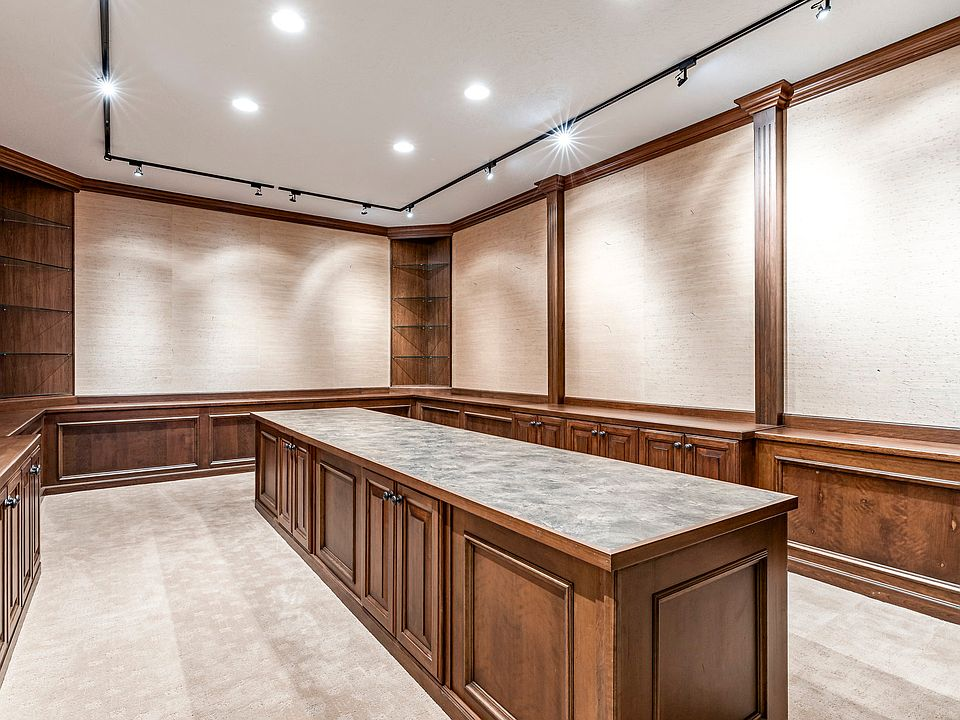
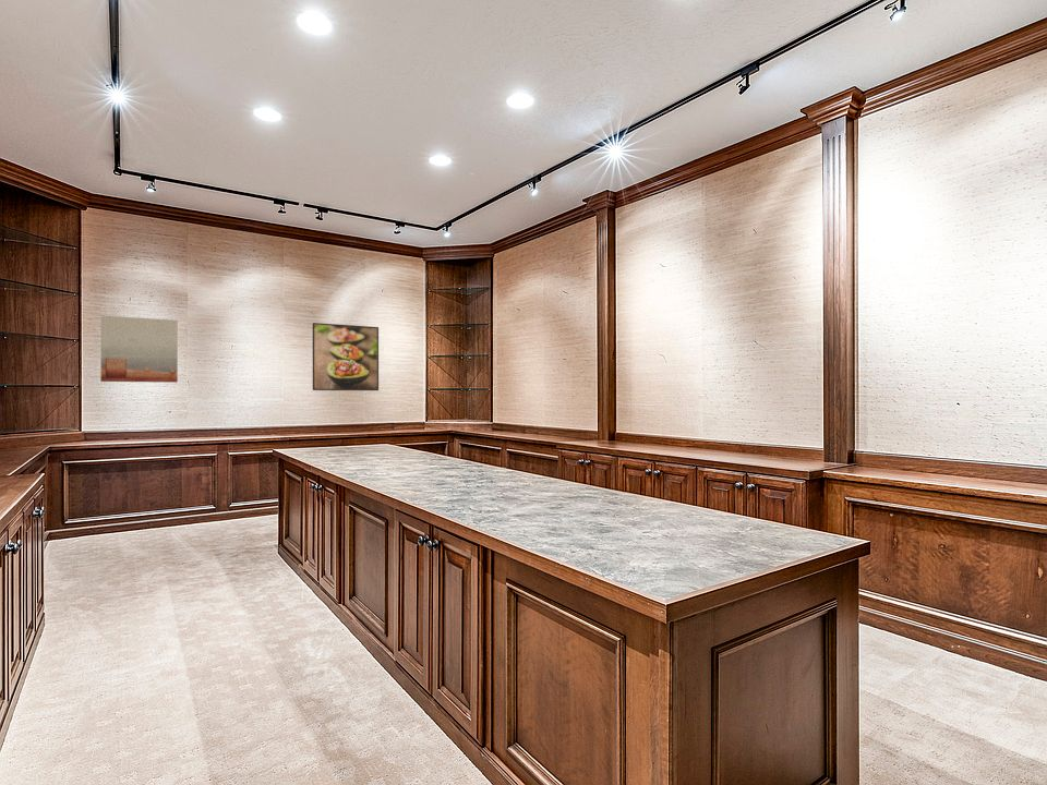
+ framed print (346, 358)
+ wall art (140, 350)
